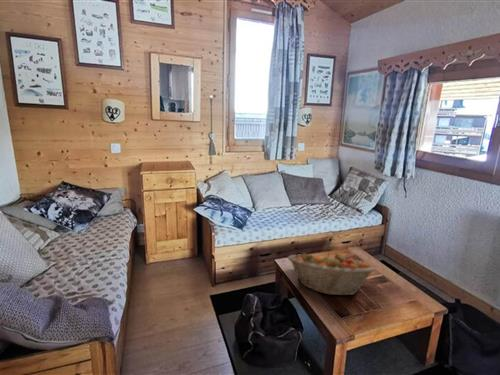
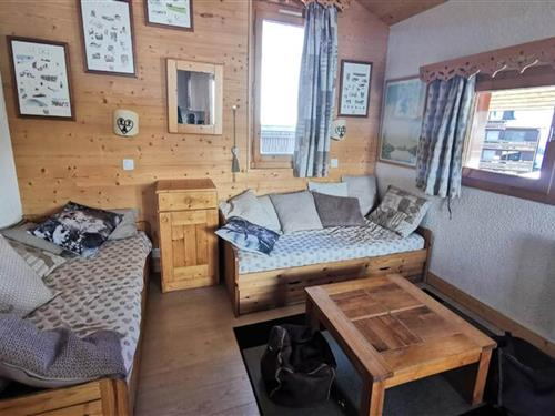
- fruit basket (329, 268)
